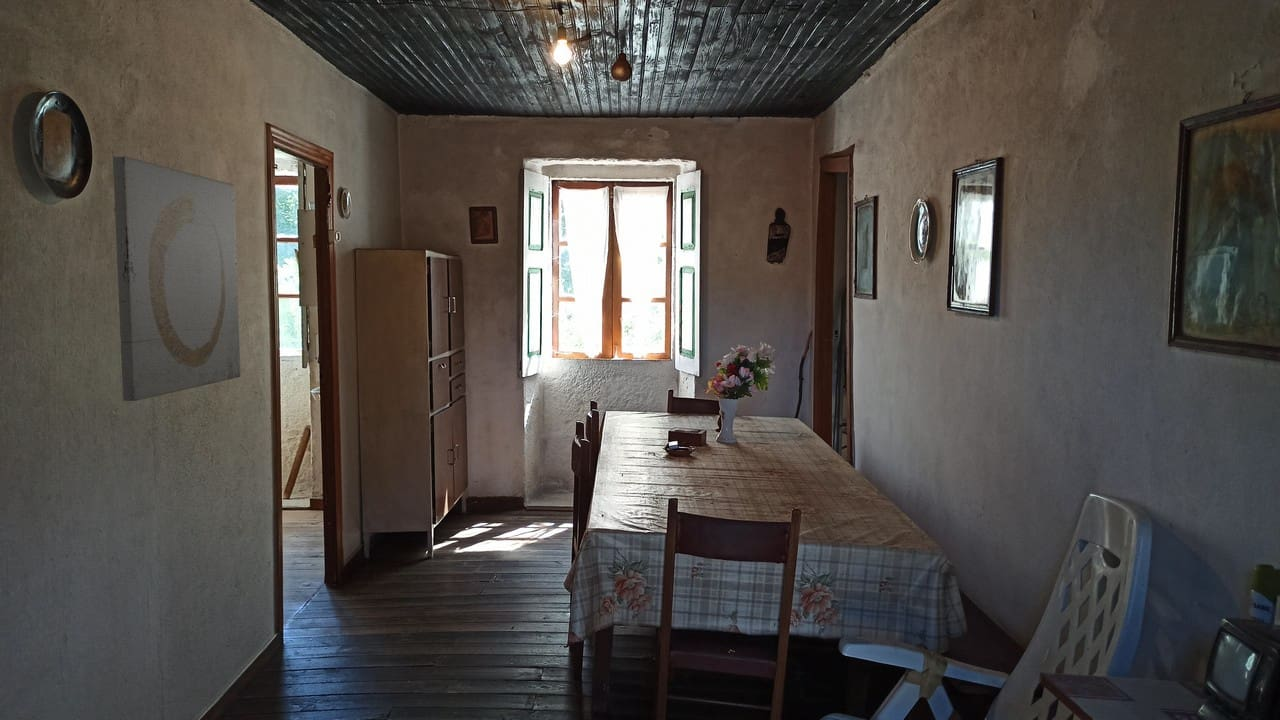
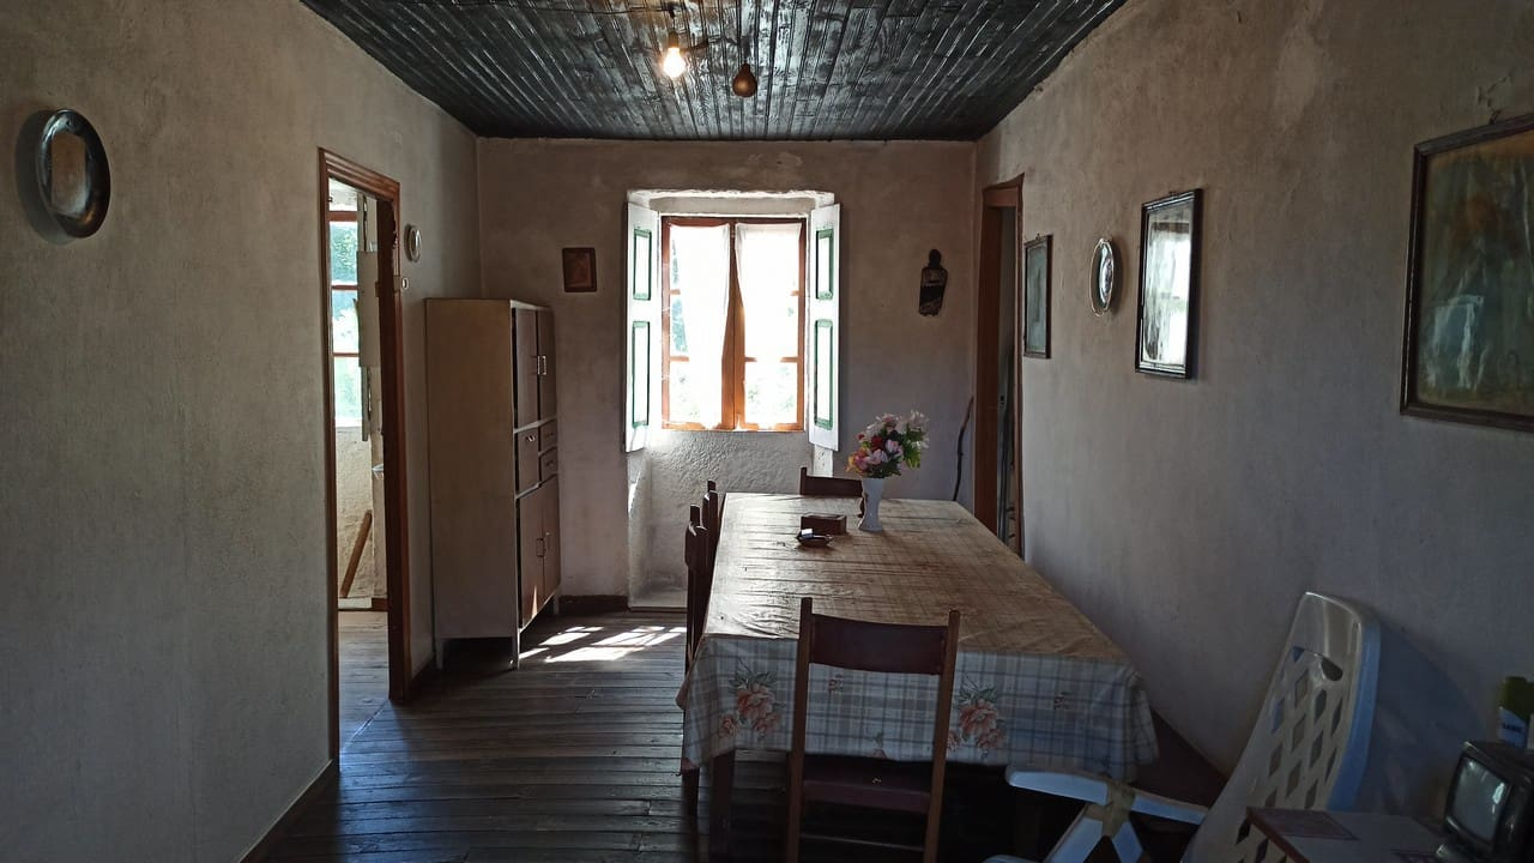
- wall art (184, 280)
